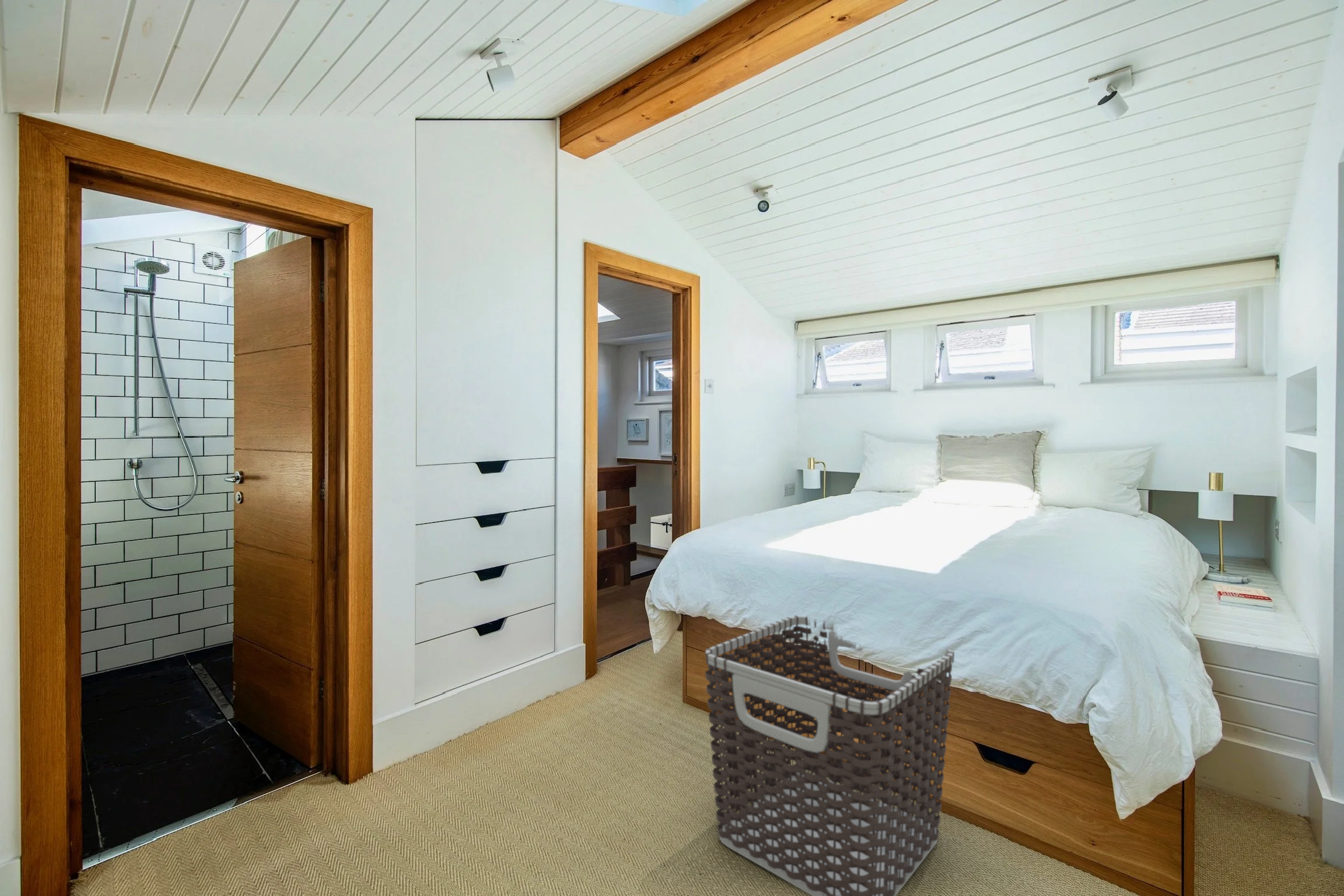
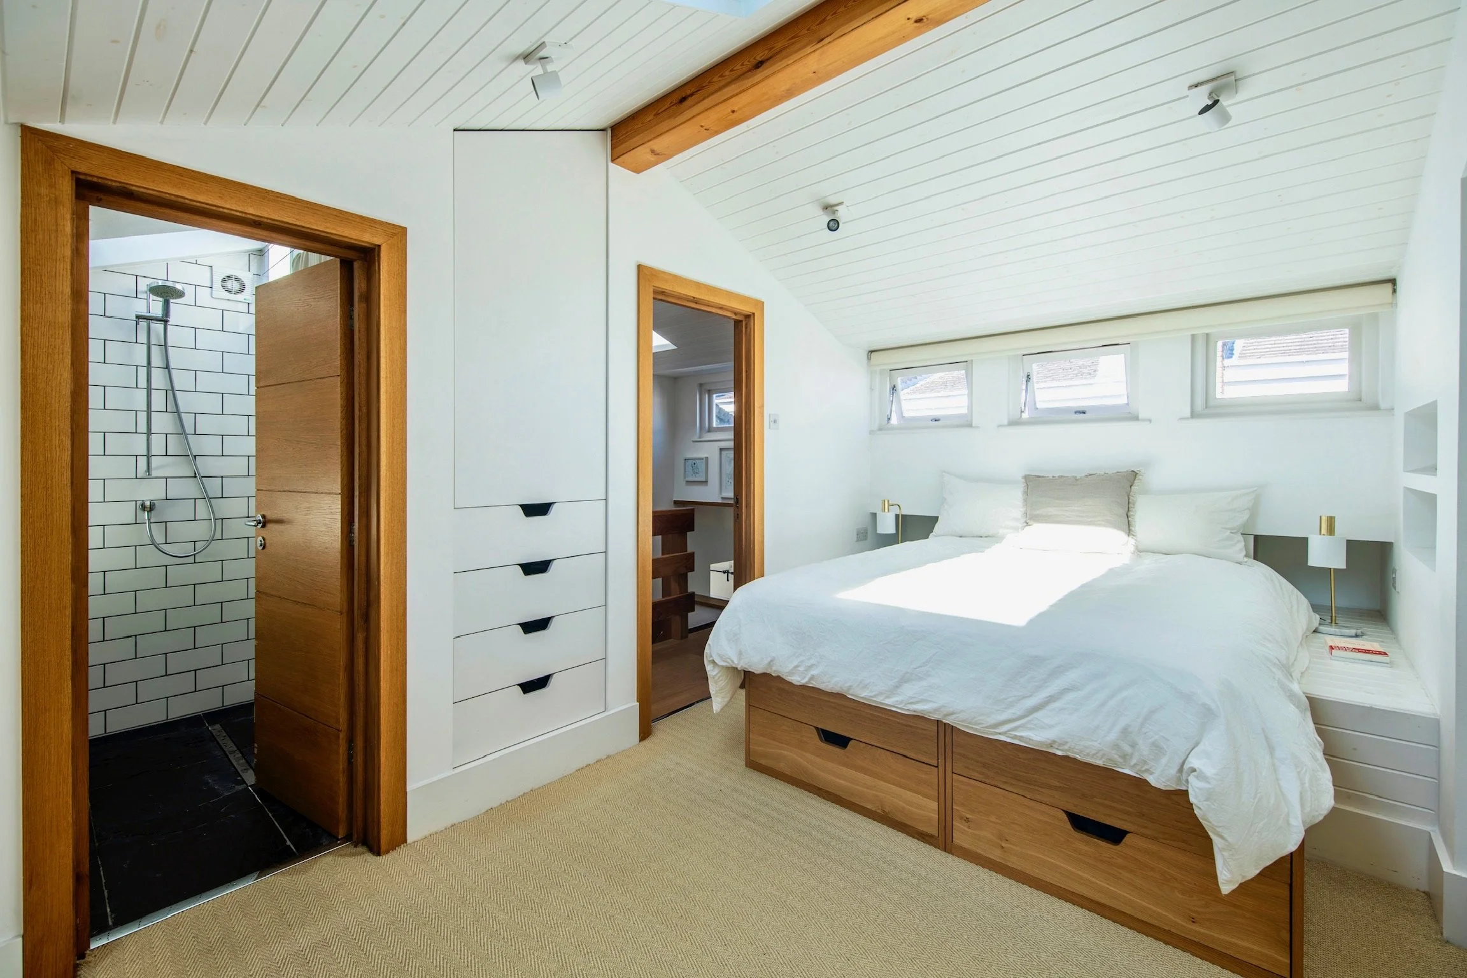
- clothes hamper (829, 743)
